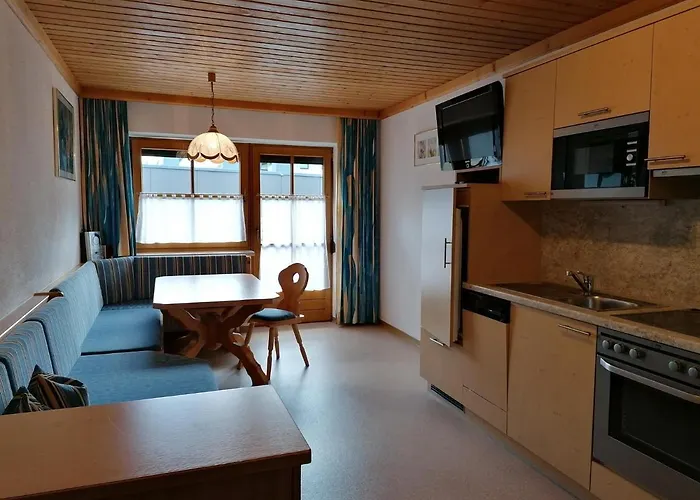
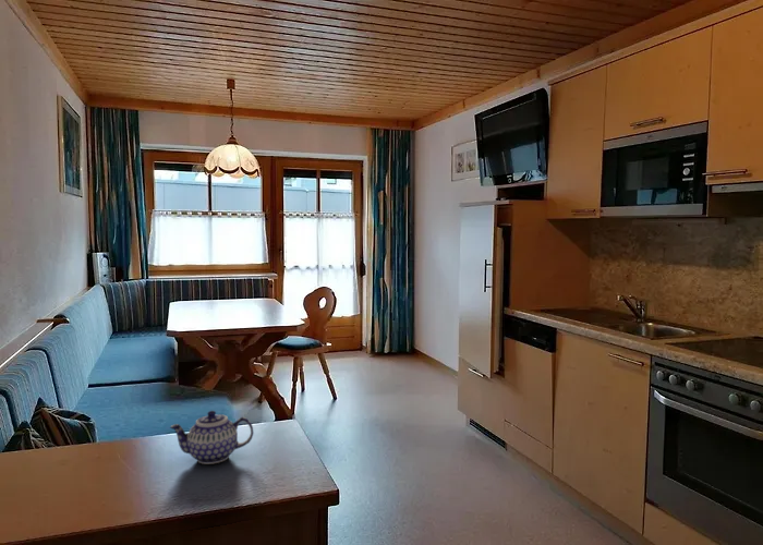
+ teapot (213, 434)
